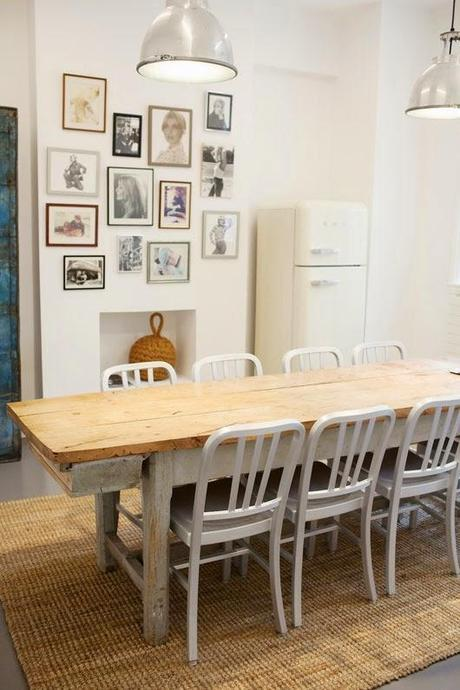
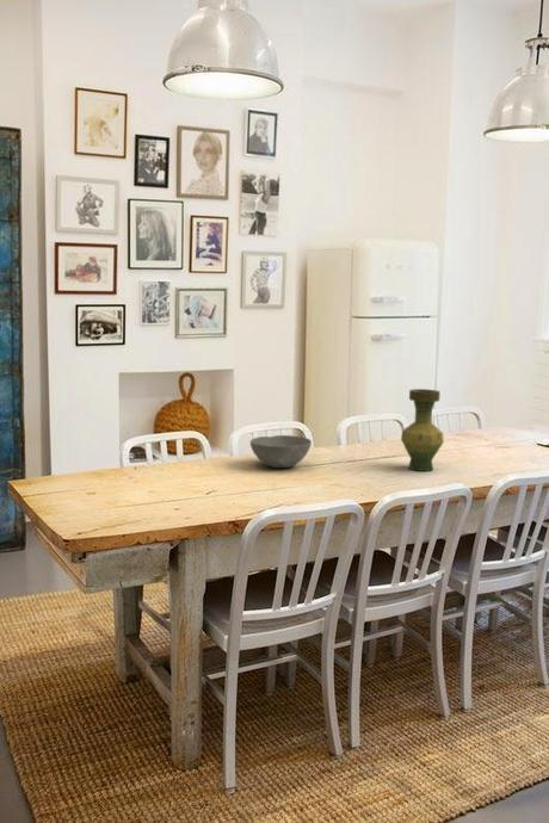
+ vase (422, 429)
+ bowl (279, 452)
